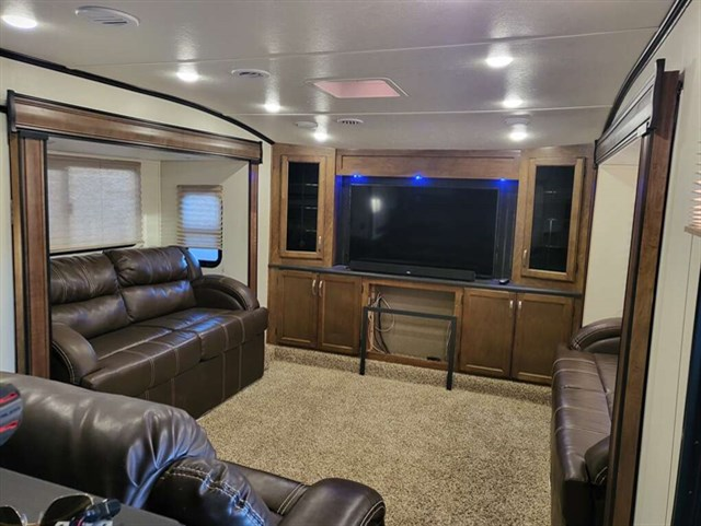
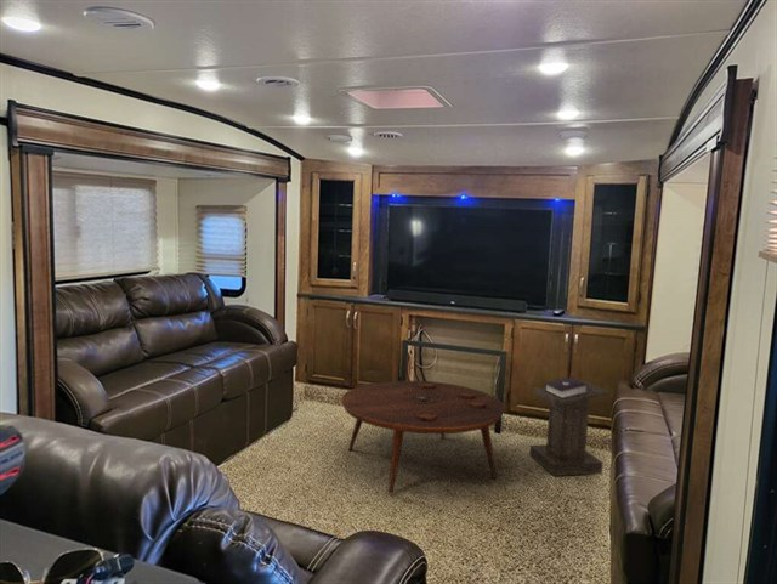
+ lectern (567, 423)
+ coffee table (420, 430)
